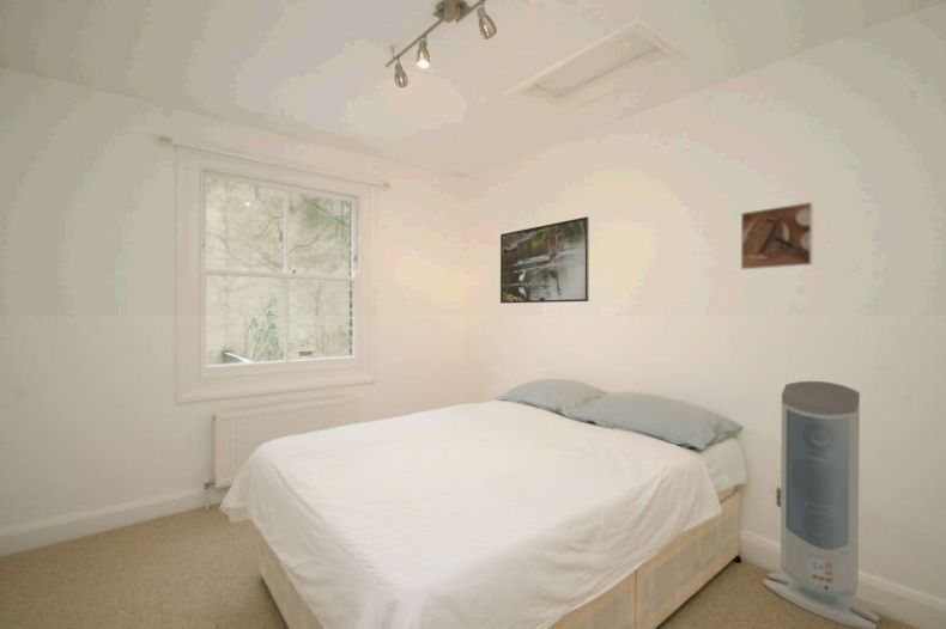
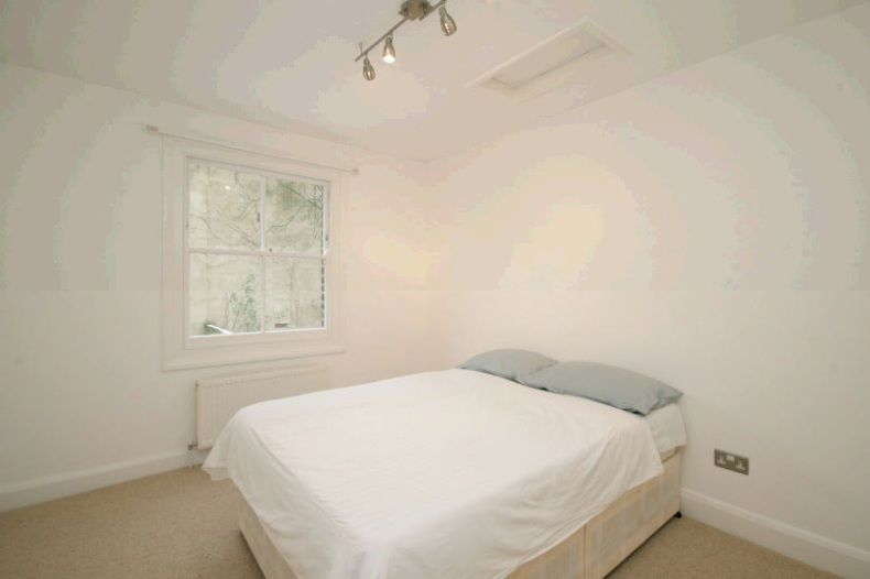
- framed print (775, 237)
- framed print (540, 264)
- air purifier (818, 491)
